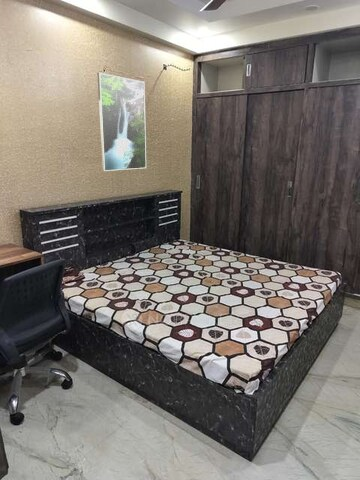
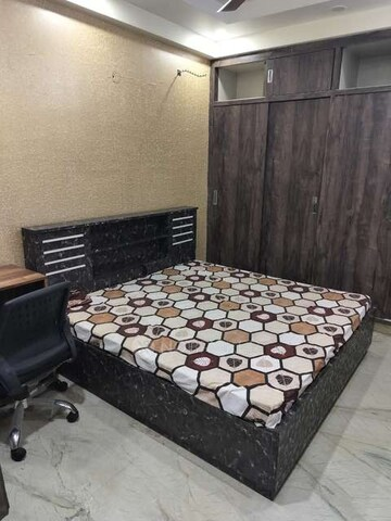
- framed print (124, 125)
